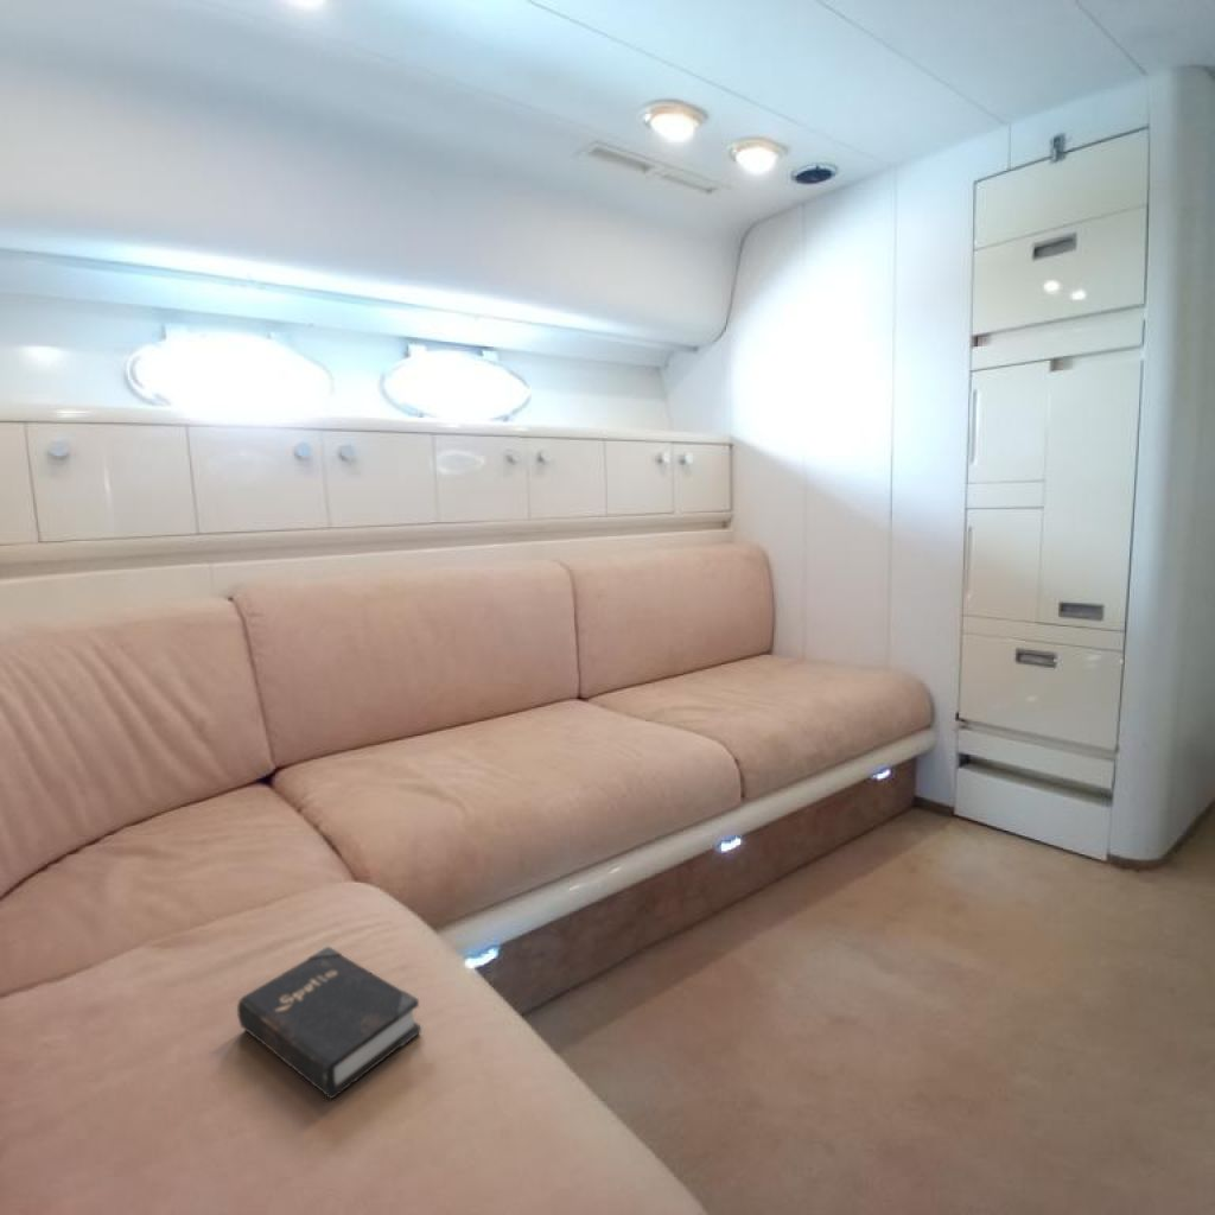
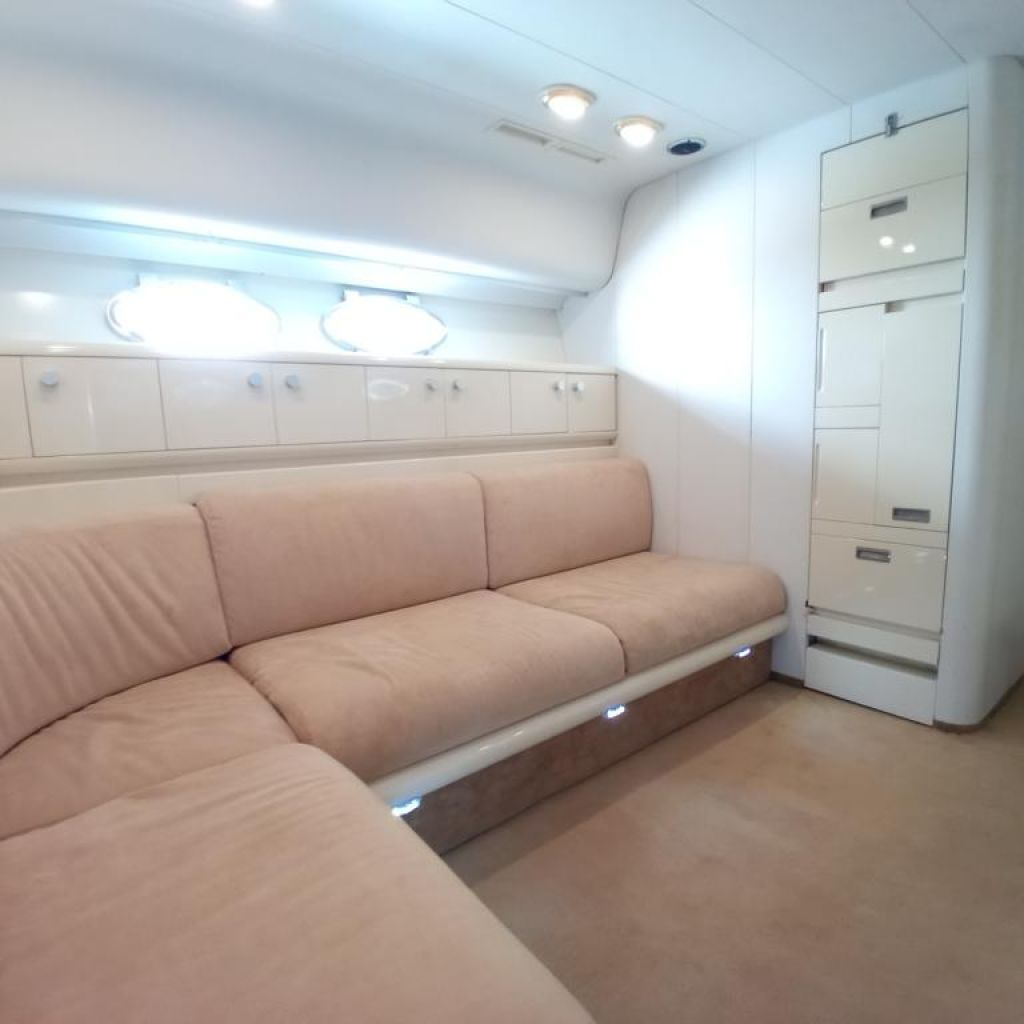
- hardback book (327, 1014)
